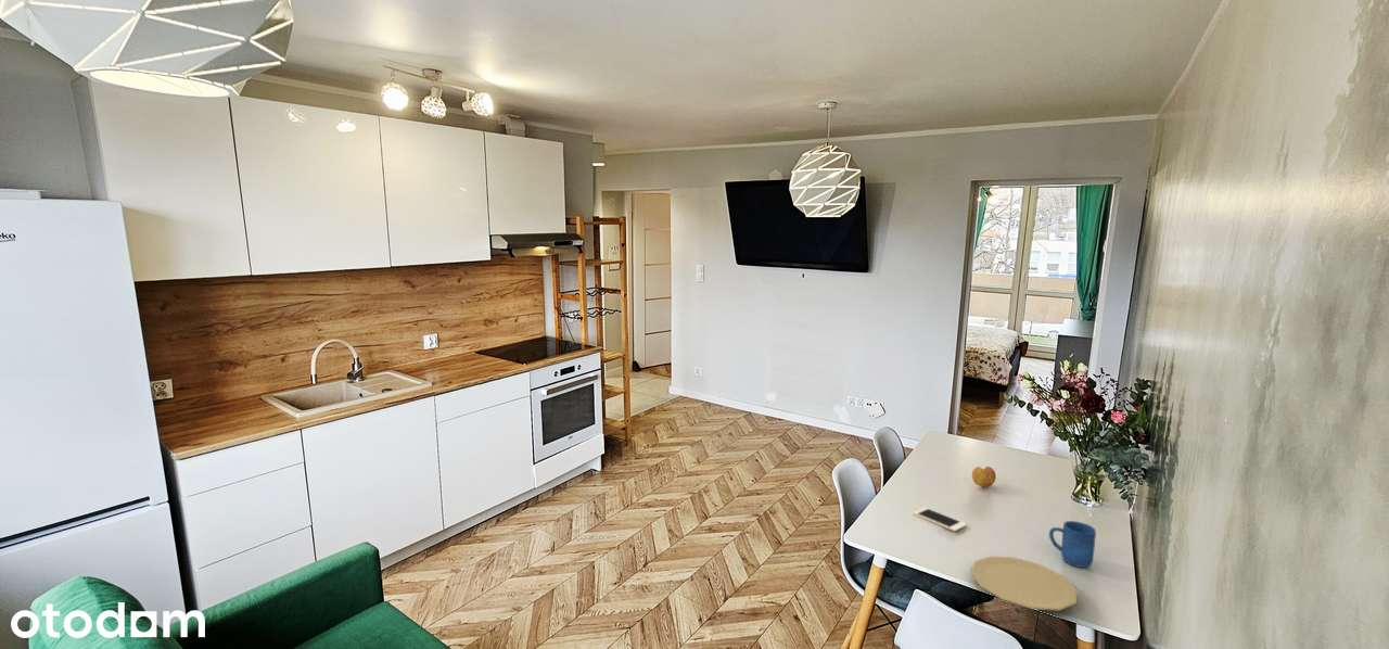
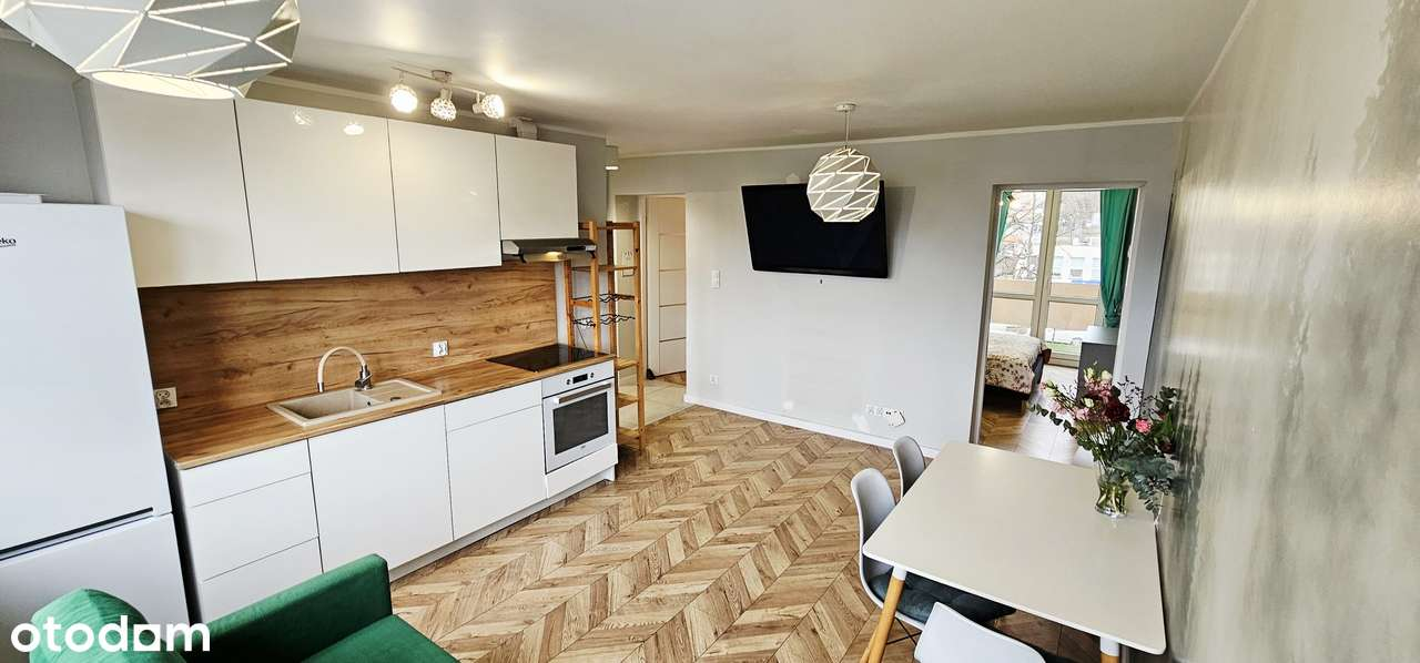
- cell phone (939, 519)
- mug (1071, 543)
- fruit (985, 478)
- plate (1021, 585)
